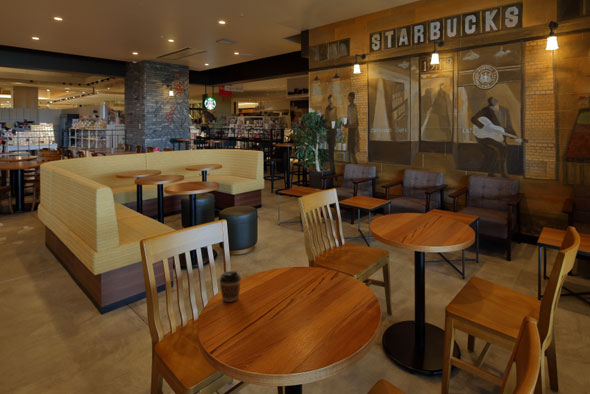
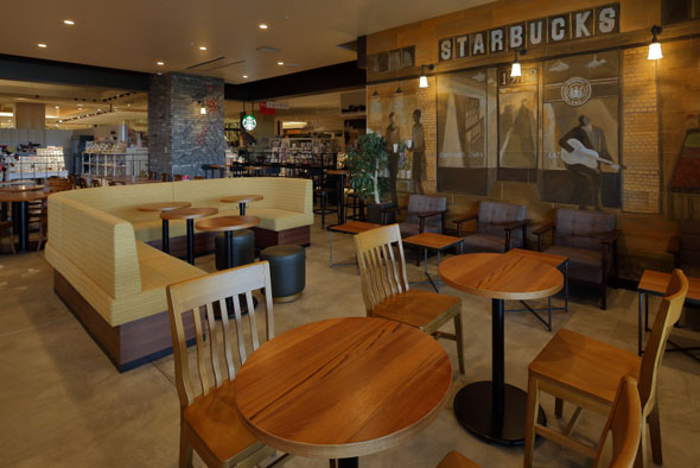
- coffee cup (230, 285)
